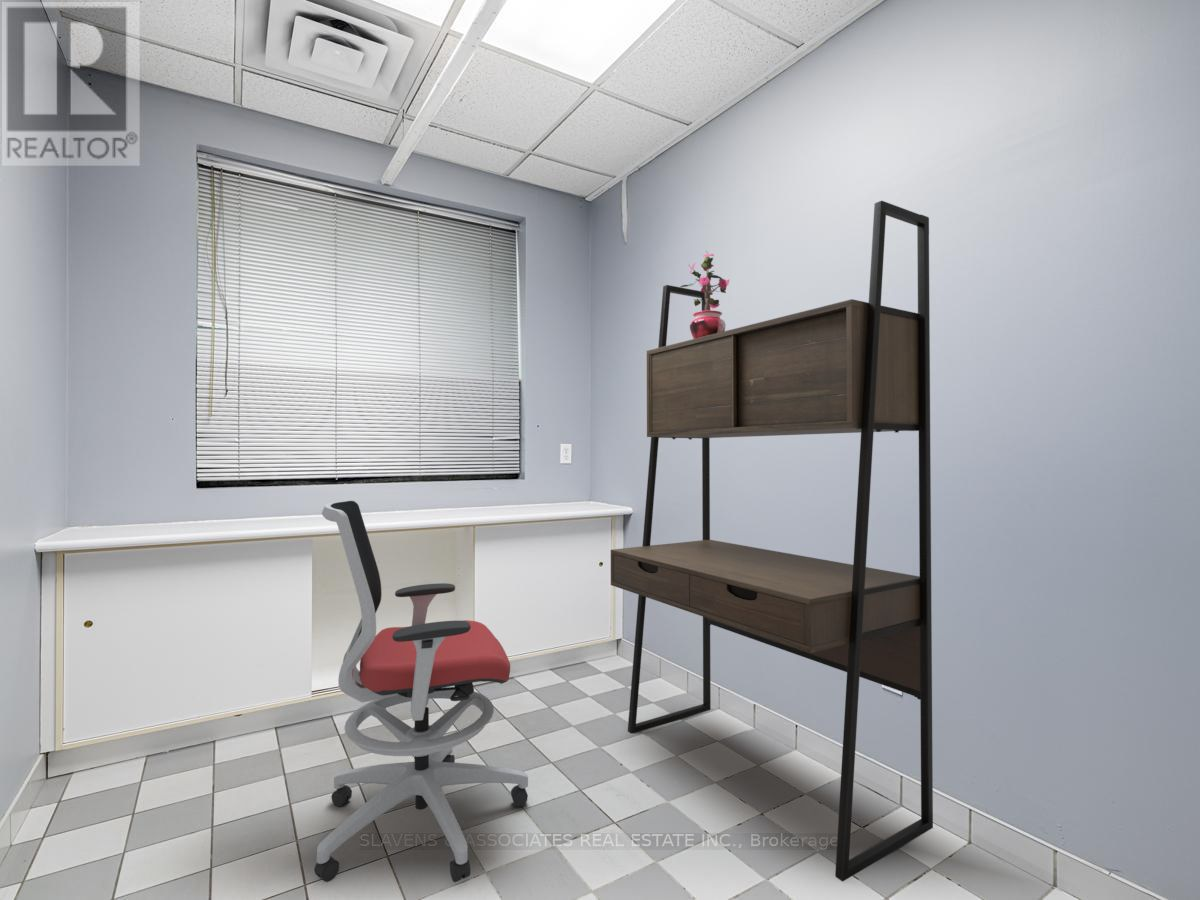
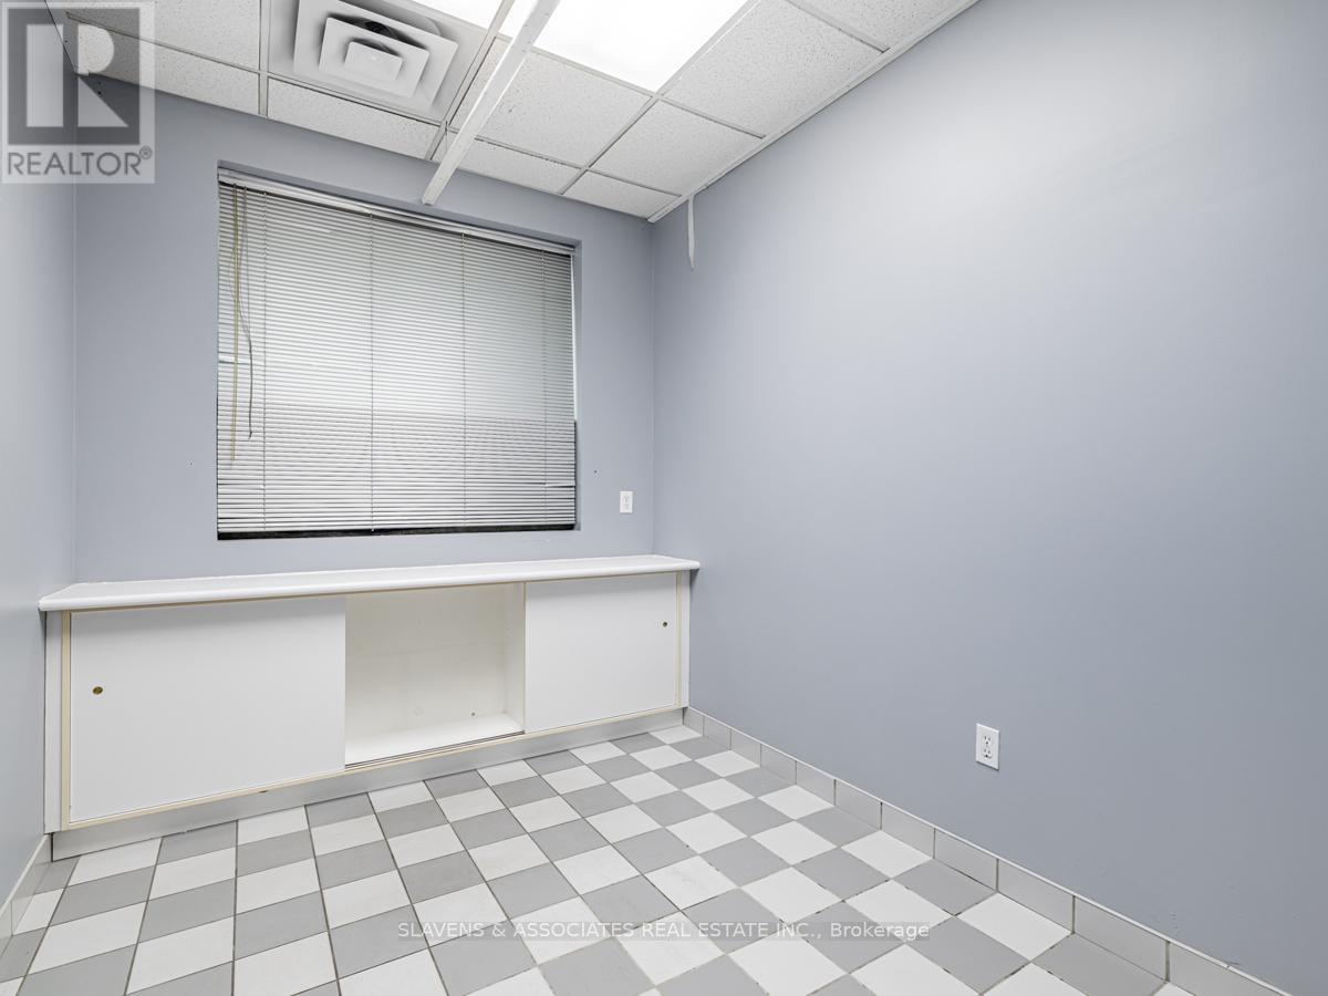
- potted plant (705, 300)
- office chair (430, 660)
- desk (742, 545)
